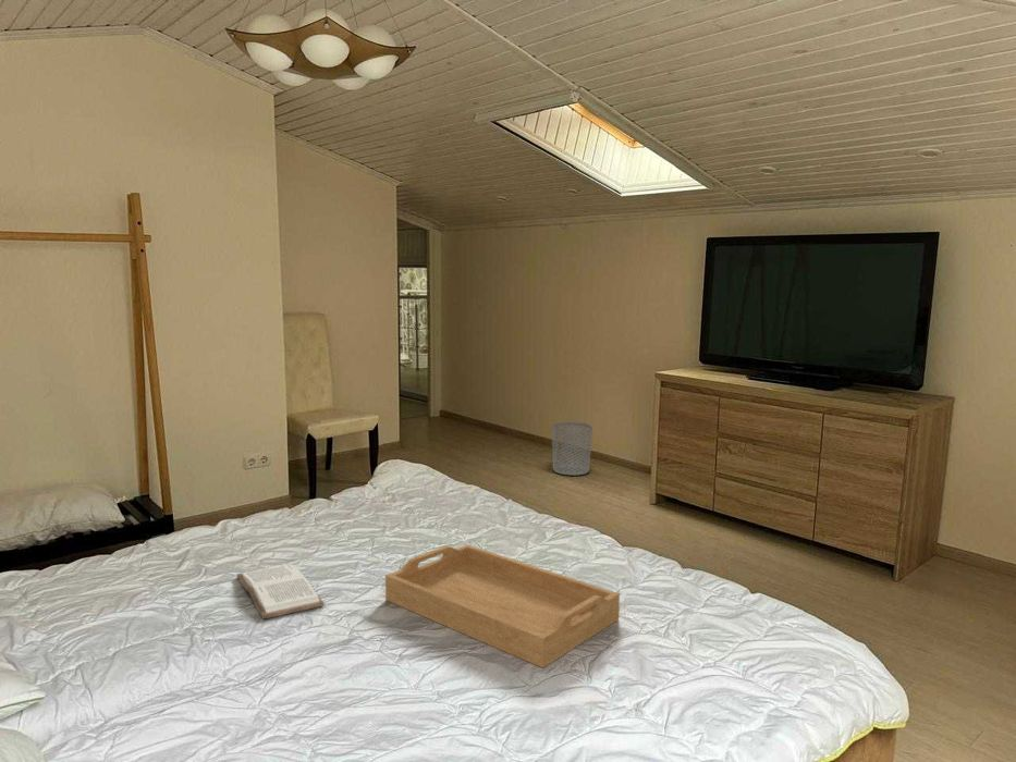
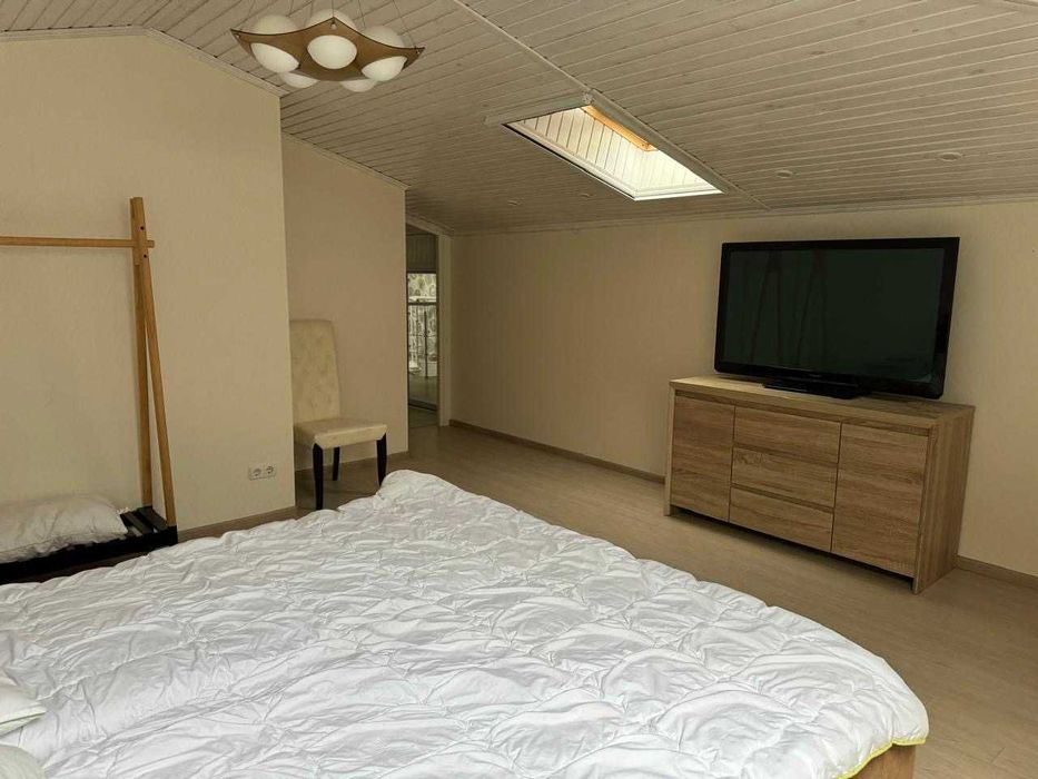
- serving tray (499, 592)
- waste bin (572, 447)
- book (278, 586)
